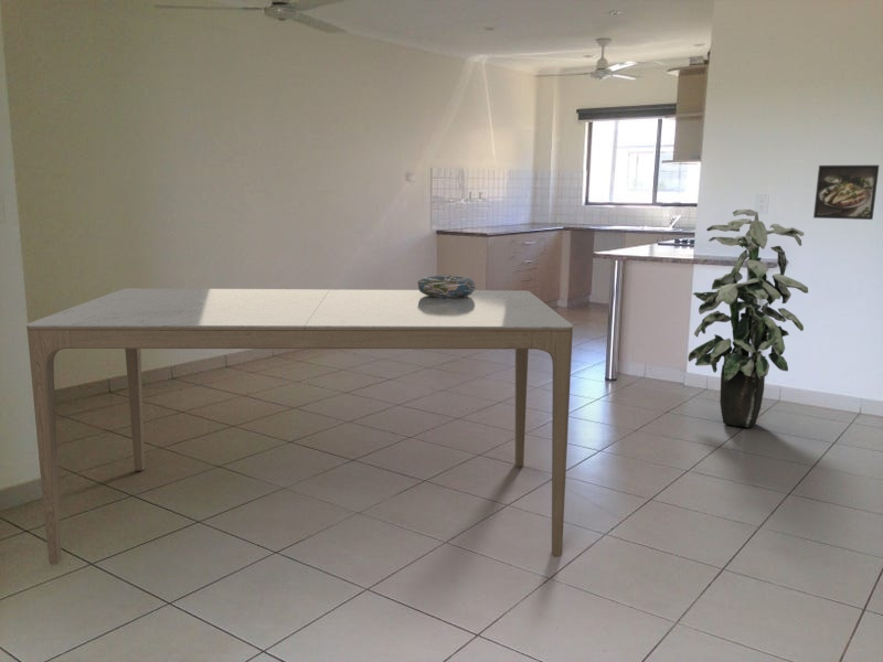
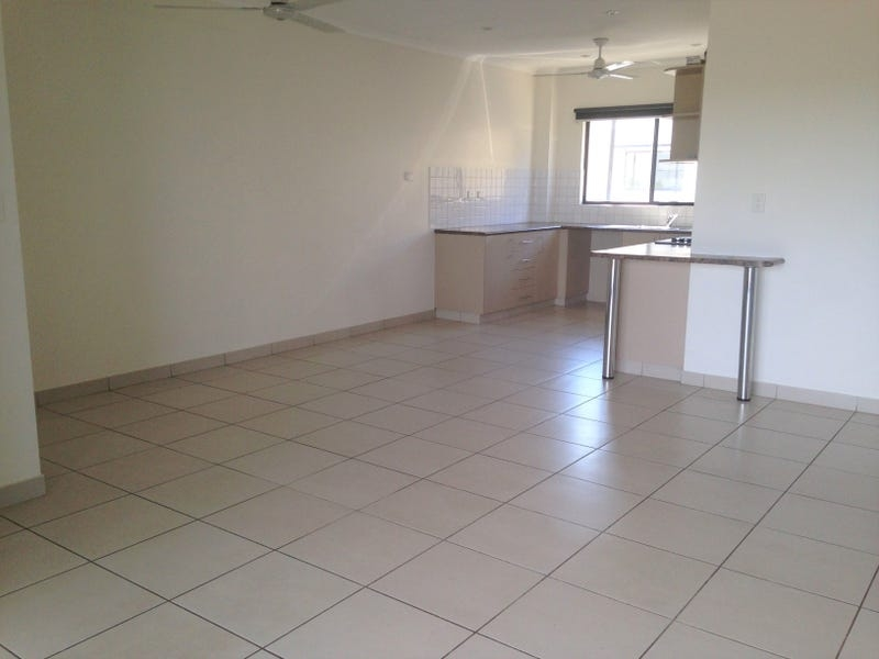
- dining table (320, 348)
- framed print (845, 192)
- indoor plant (743, 318)
- decorative bowl (446, 286)
